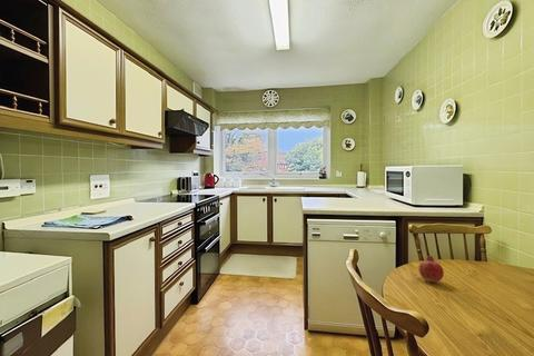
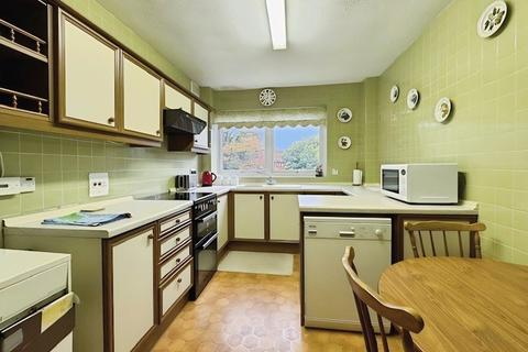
- fruit (431, 269)
